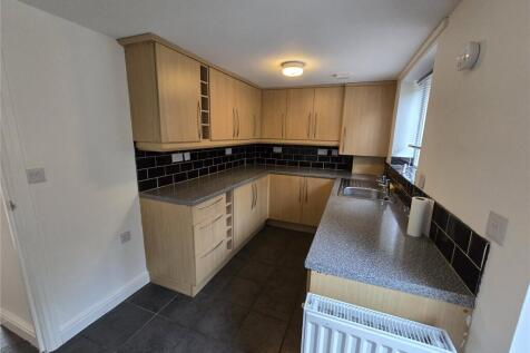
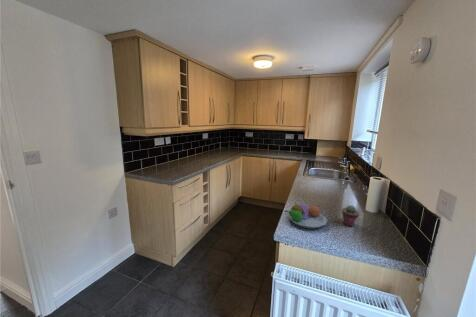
+ potted succulent (349, 214)
+ fruit bowl (305, 213)
